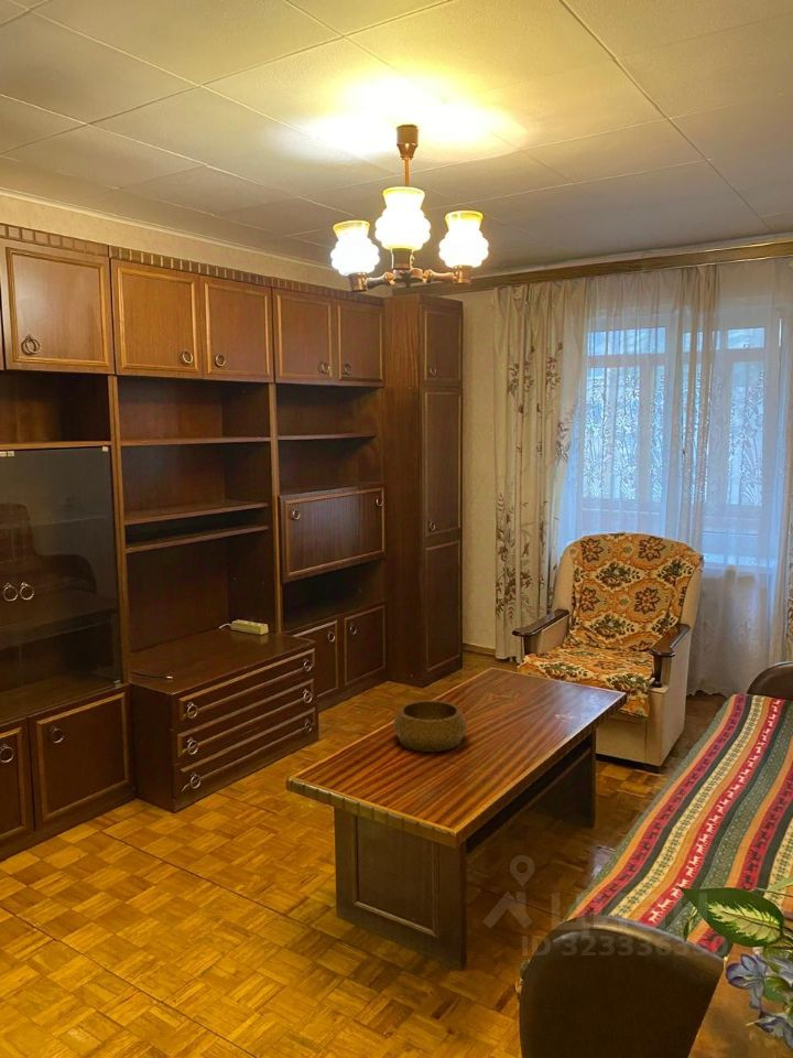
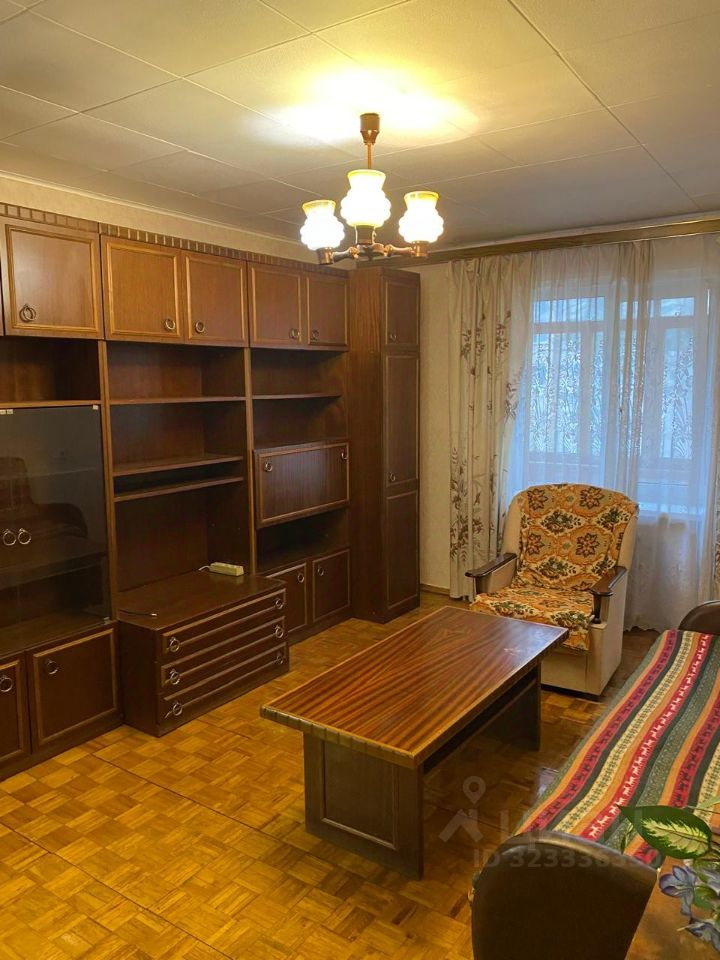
- decorative bowl (430, 725)
